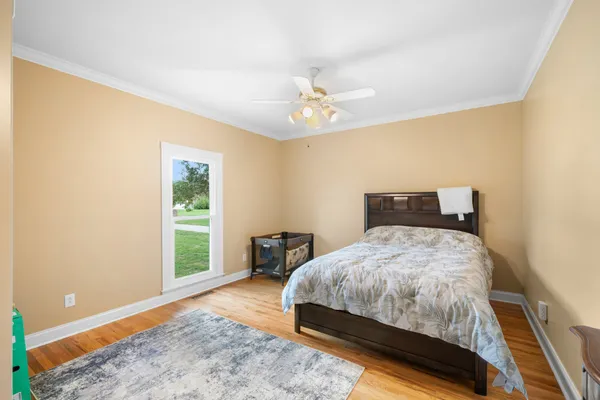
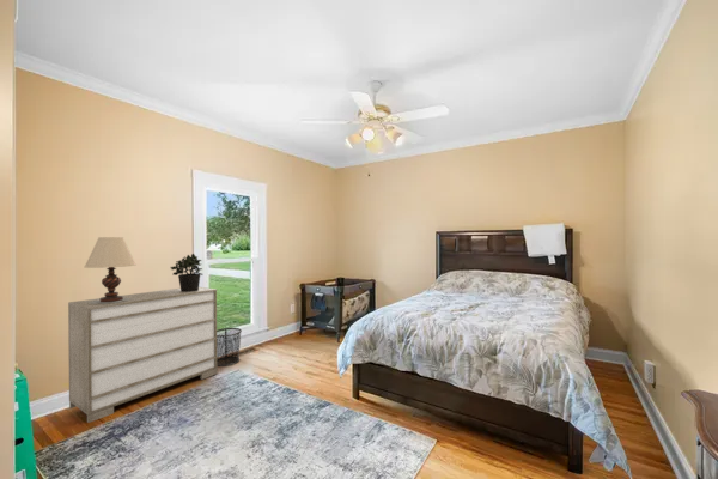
+ table lamp (111, 268)
+ waste bin (226, 346)
+ potted plant (190, 272)
+ dresser (151, 341)
